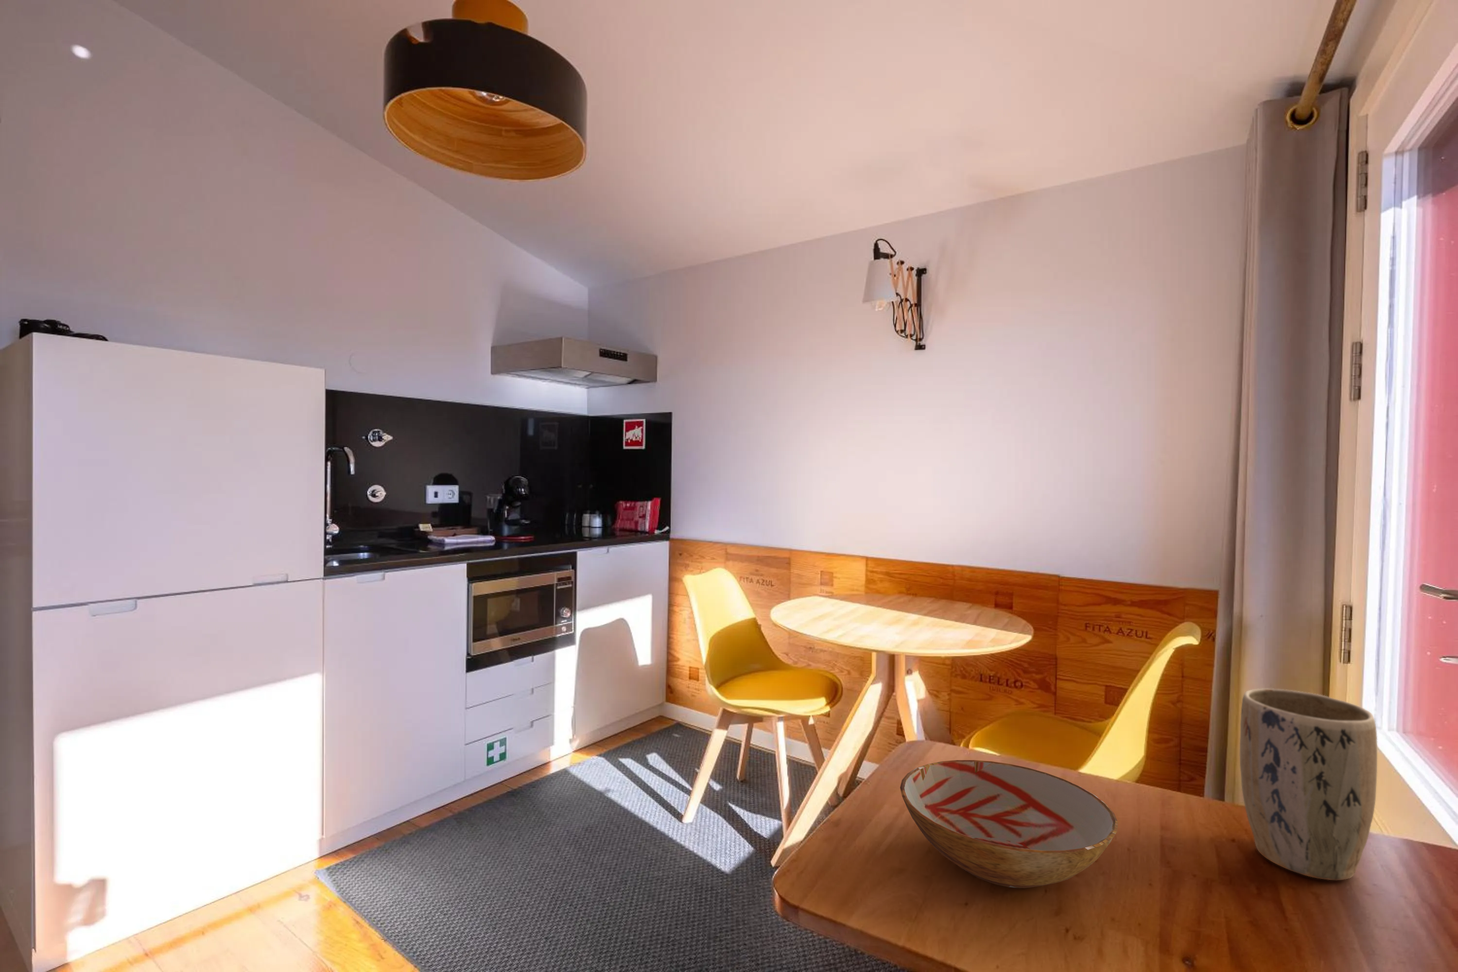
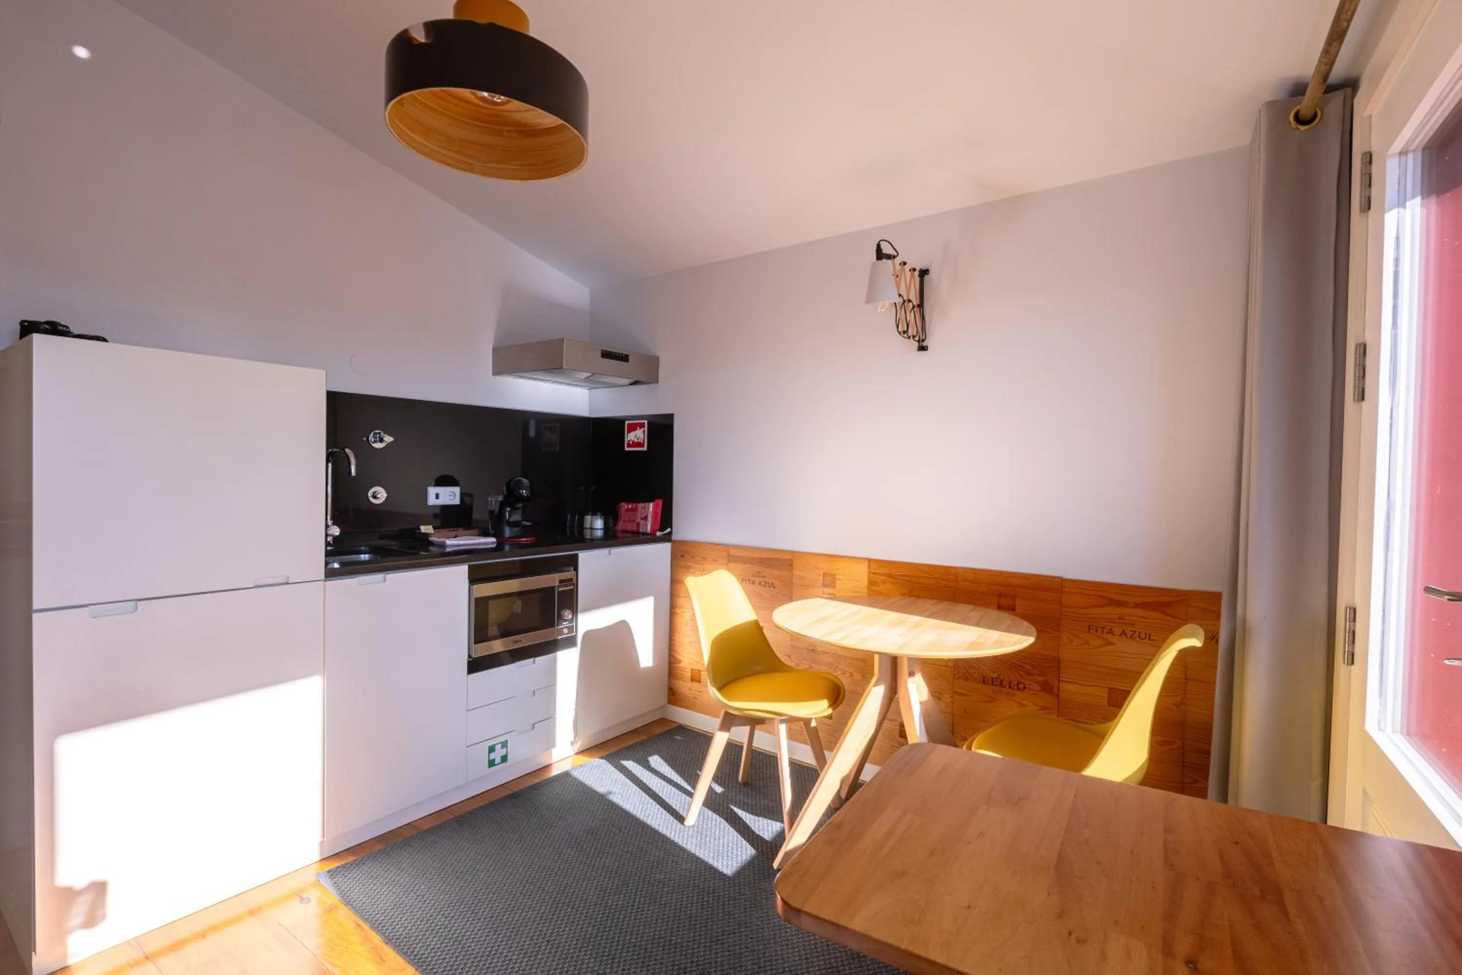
- plant pot (1304, 781)
- bowl (1002, 831)
